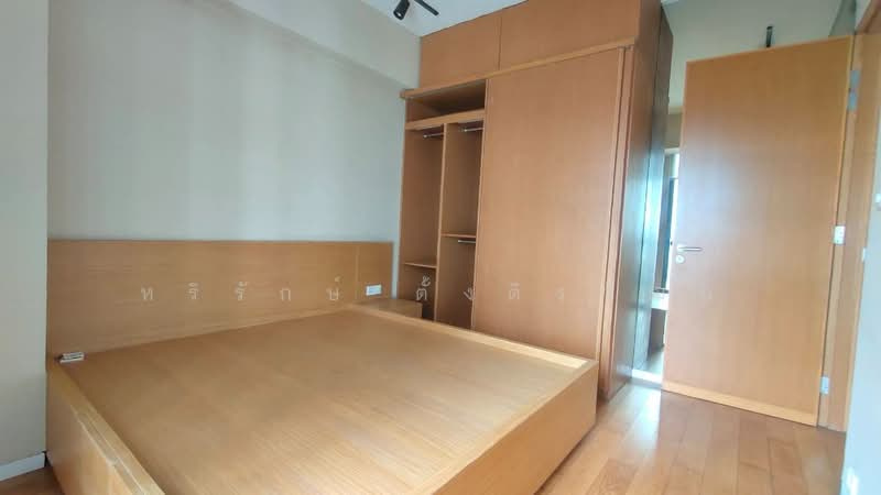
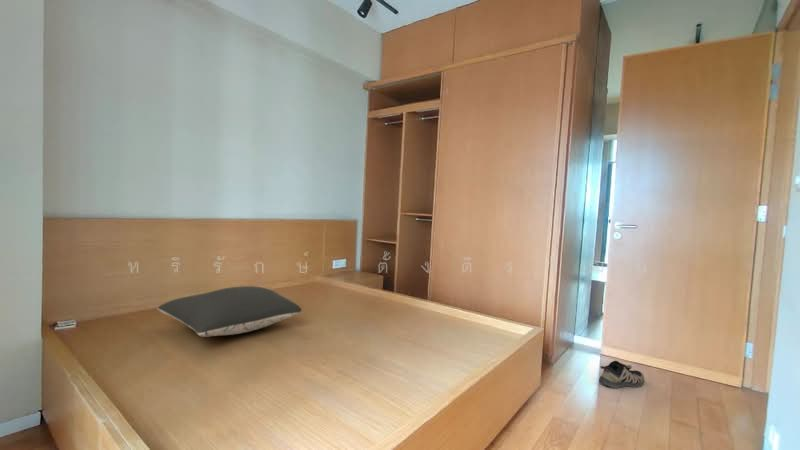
+ pillow (231, 309)
+ shoe (623, 373)
